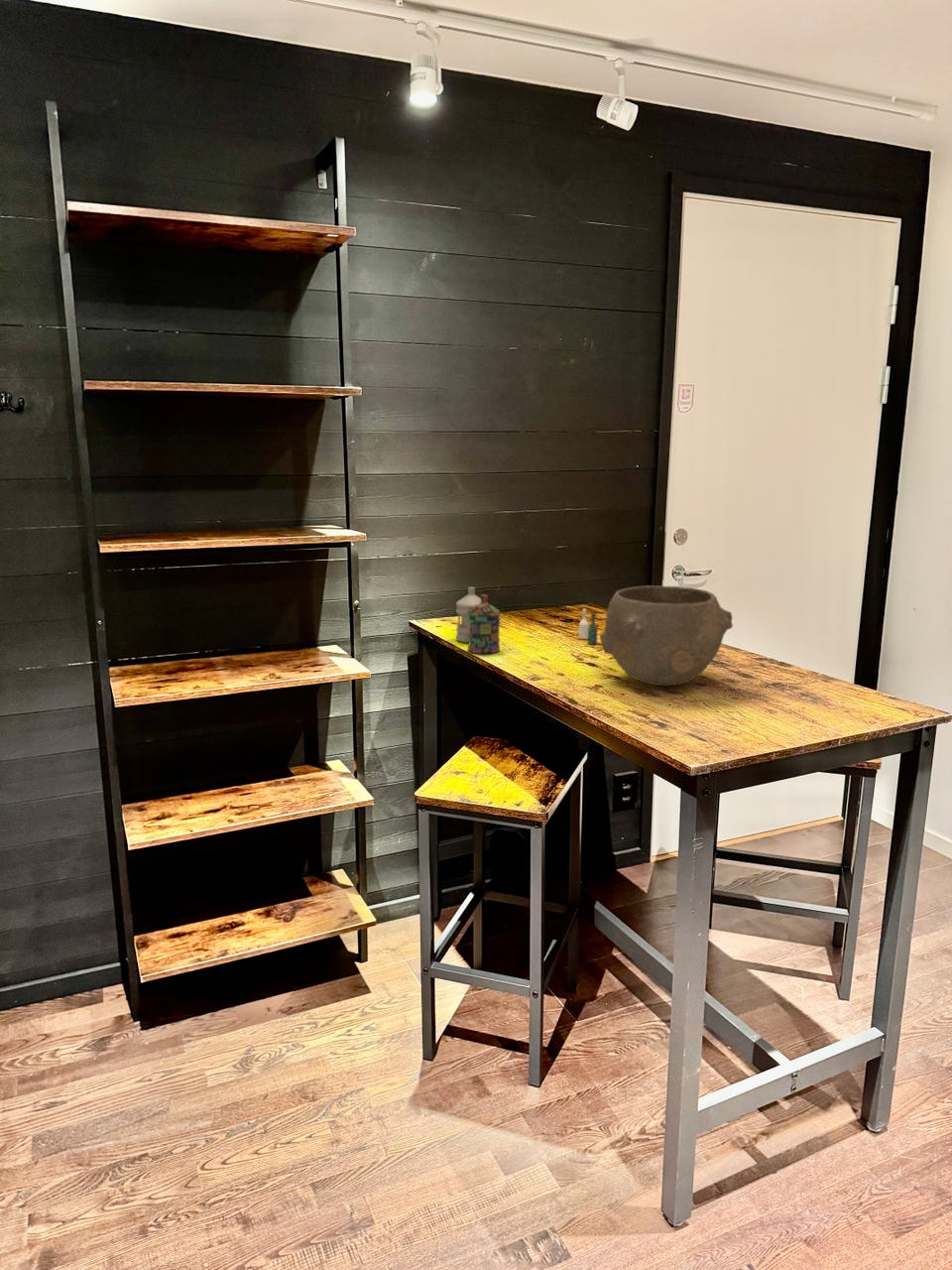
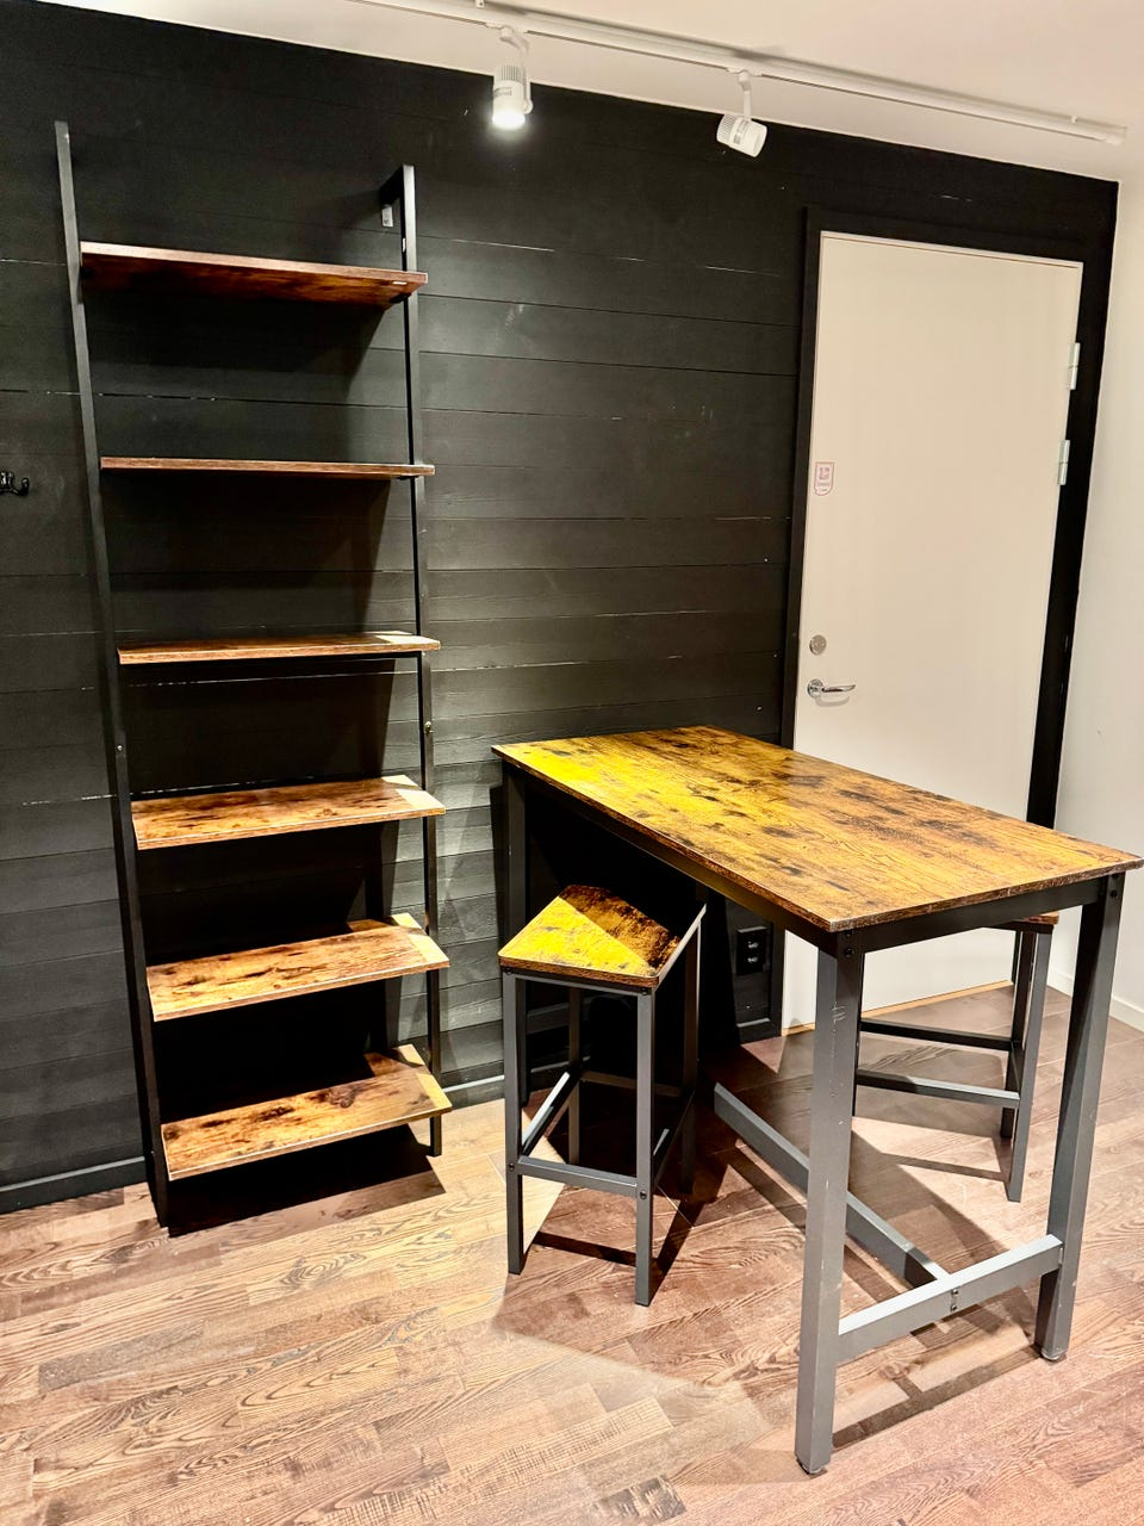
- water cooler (579, 623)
- bowl (663, 637)
